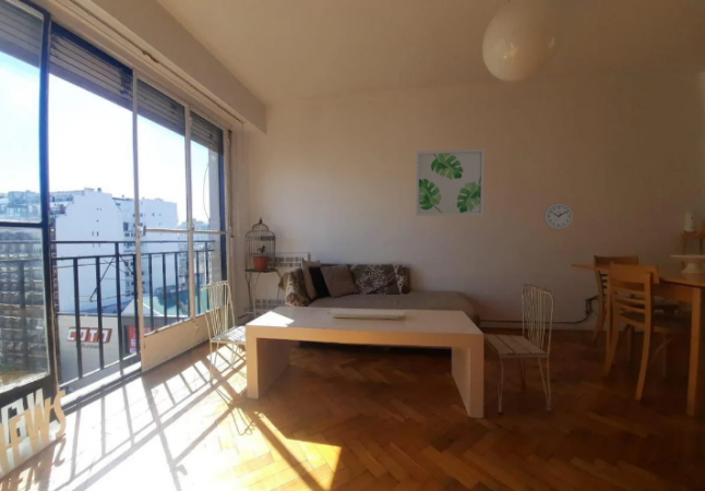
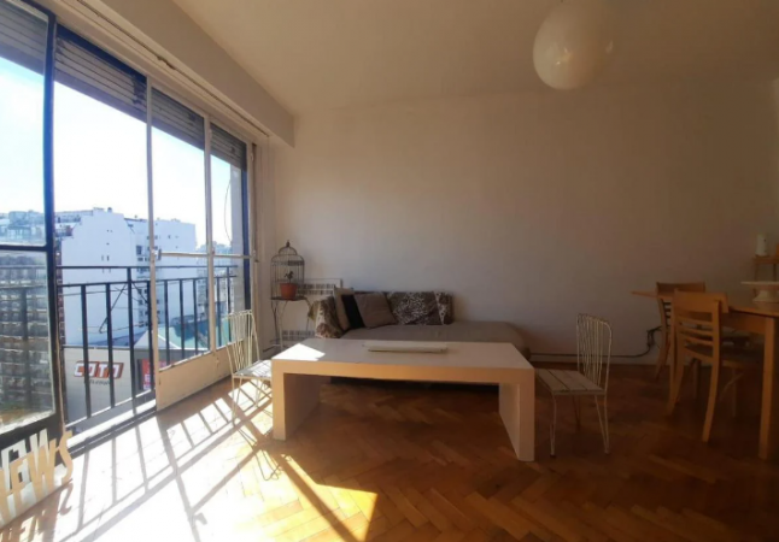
- wall clock (558, 216)
- wall art (449, 183)
